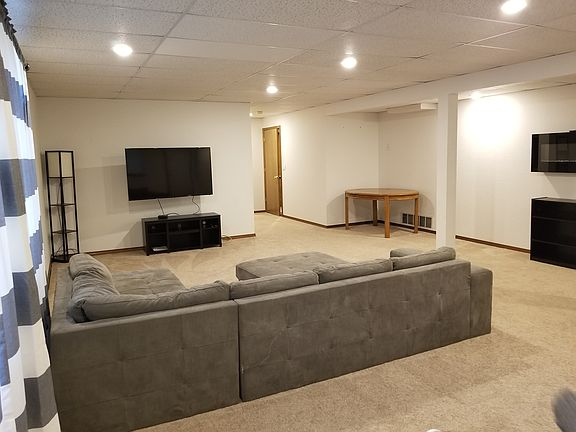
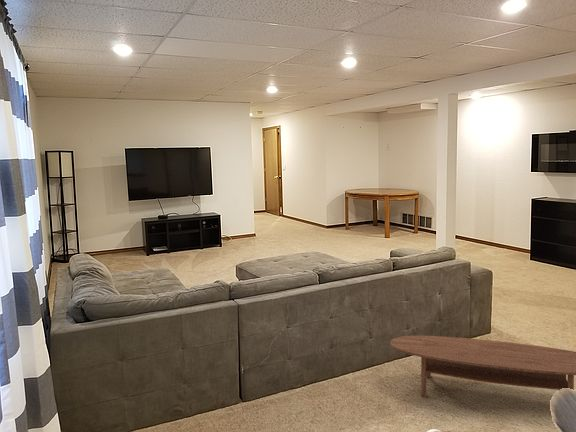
+ coffee table (492, 374)
